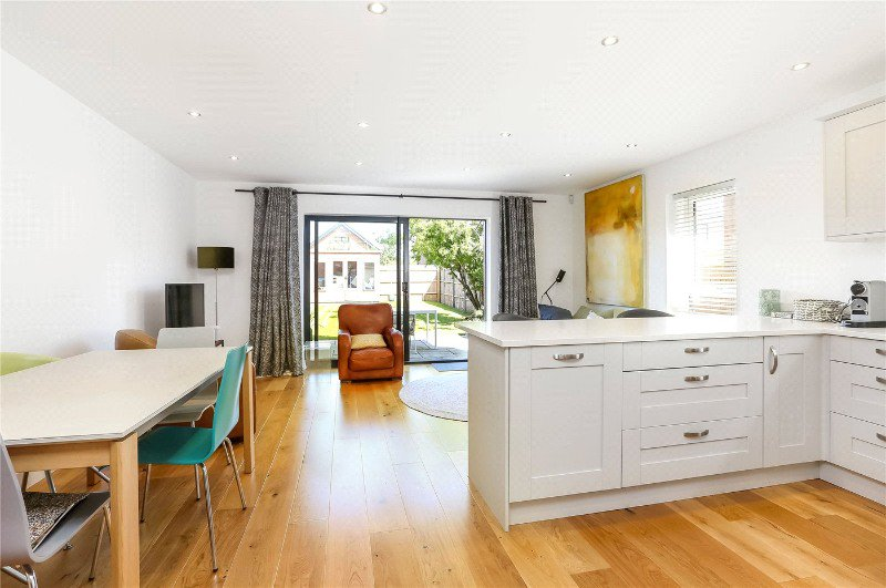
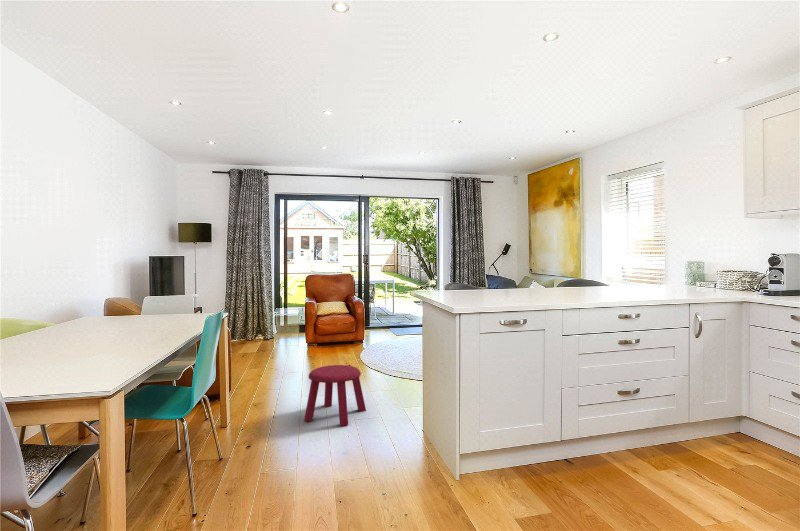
+ stool (337, 390)
